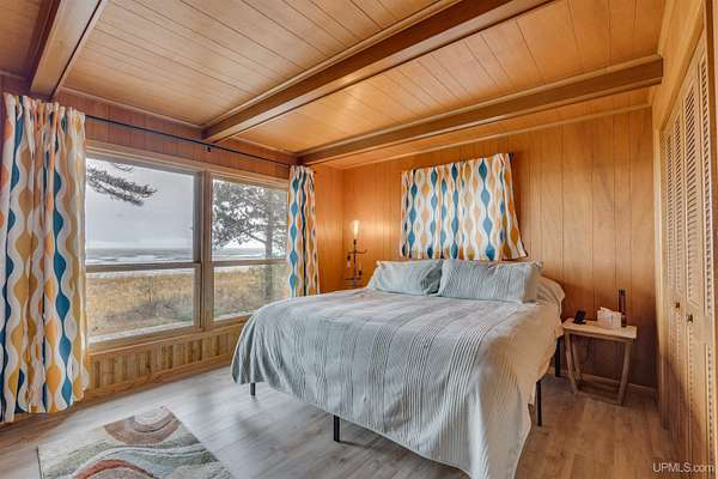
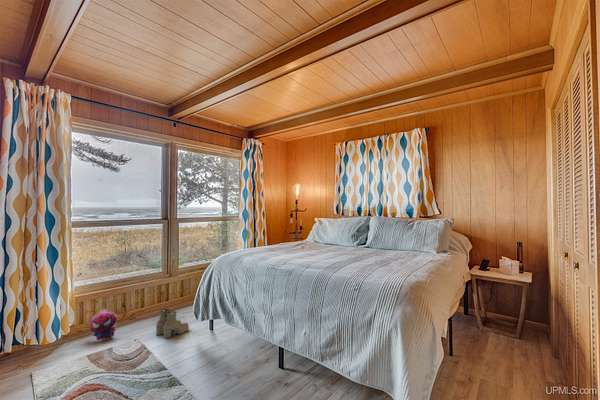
+ boots (172, 320)
+ plush toy (103, 324)
